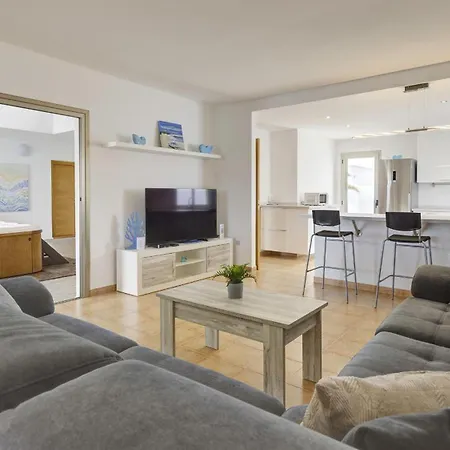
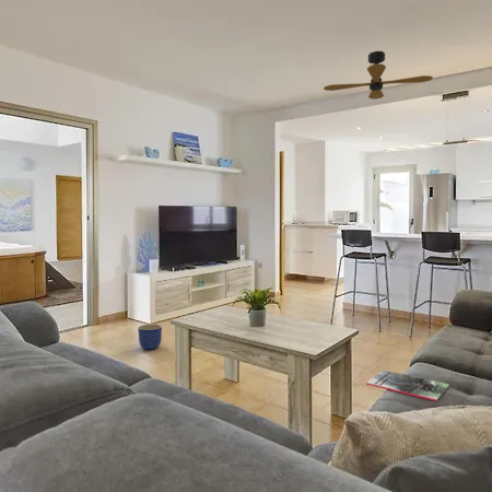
+ ceiling fan (376, 71)
+ magazine (407, 384)
+ planter (150, 337)
